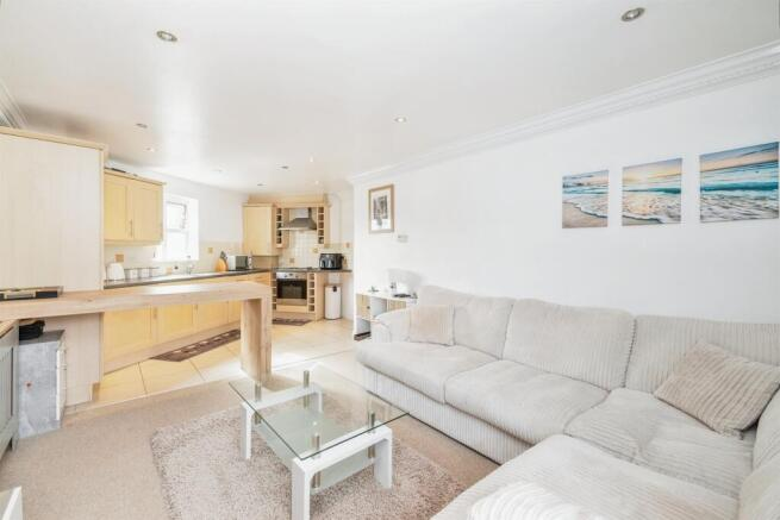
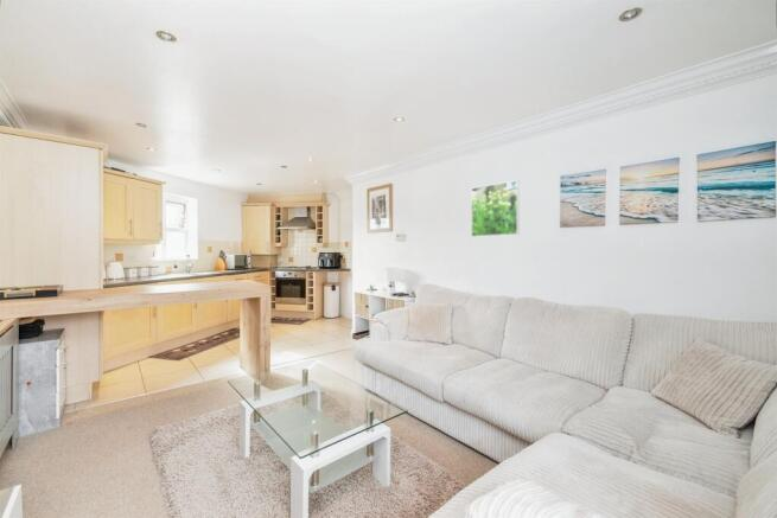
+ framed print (493, 210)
